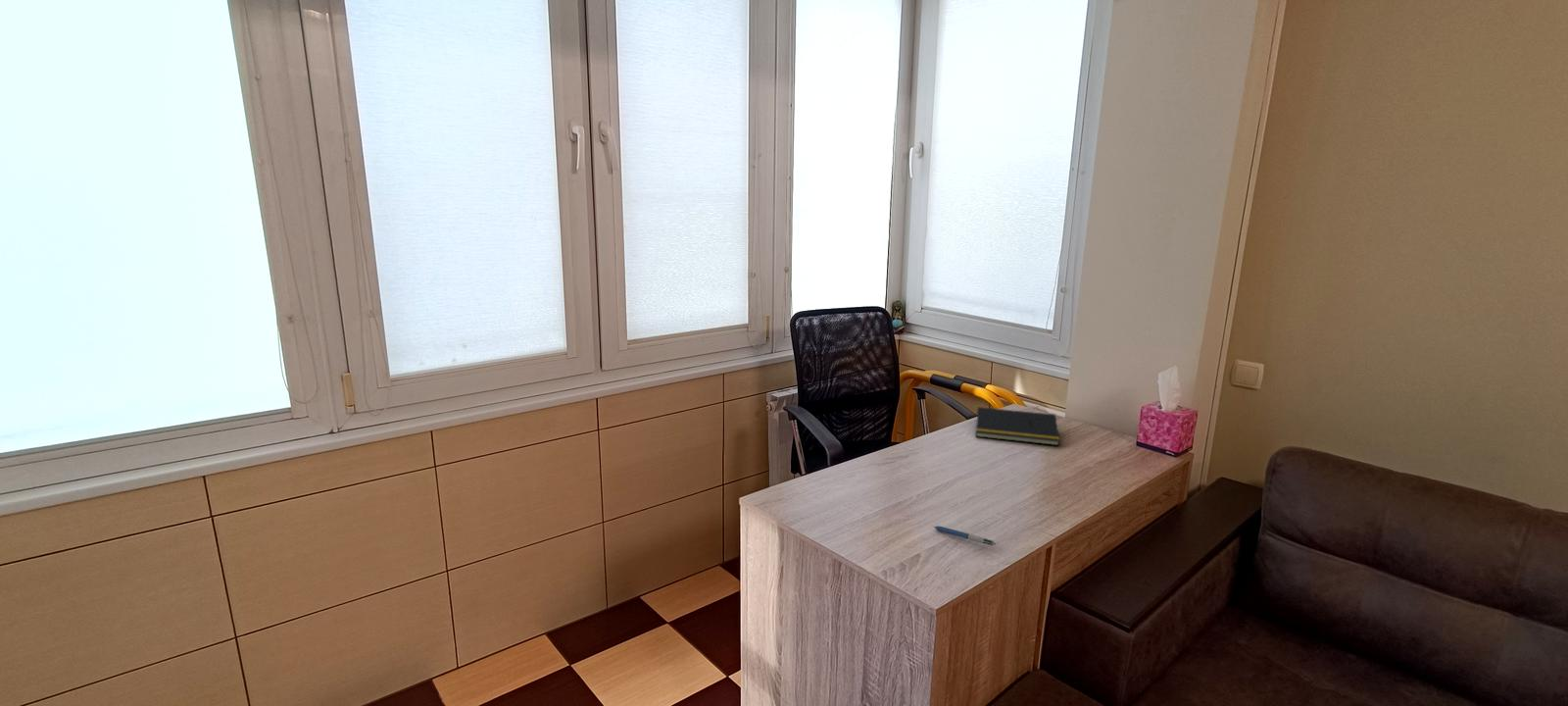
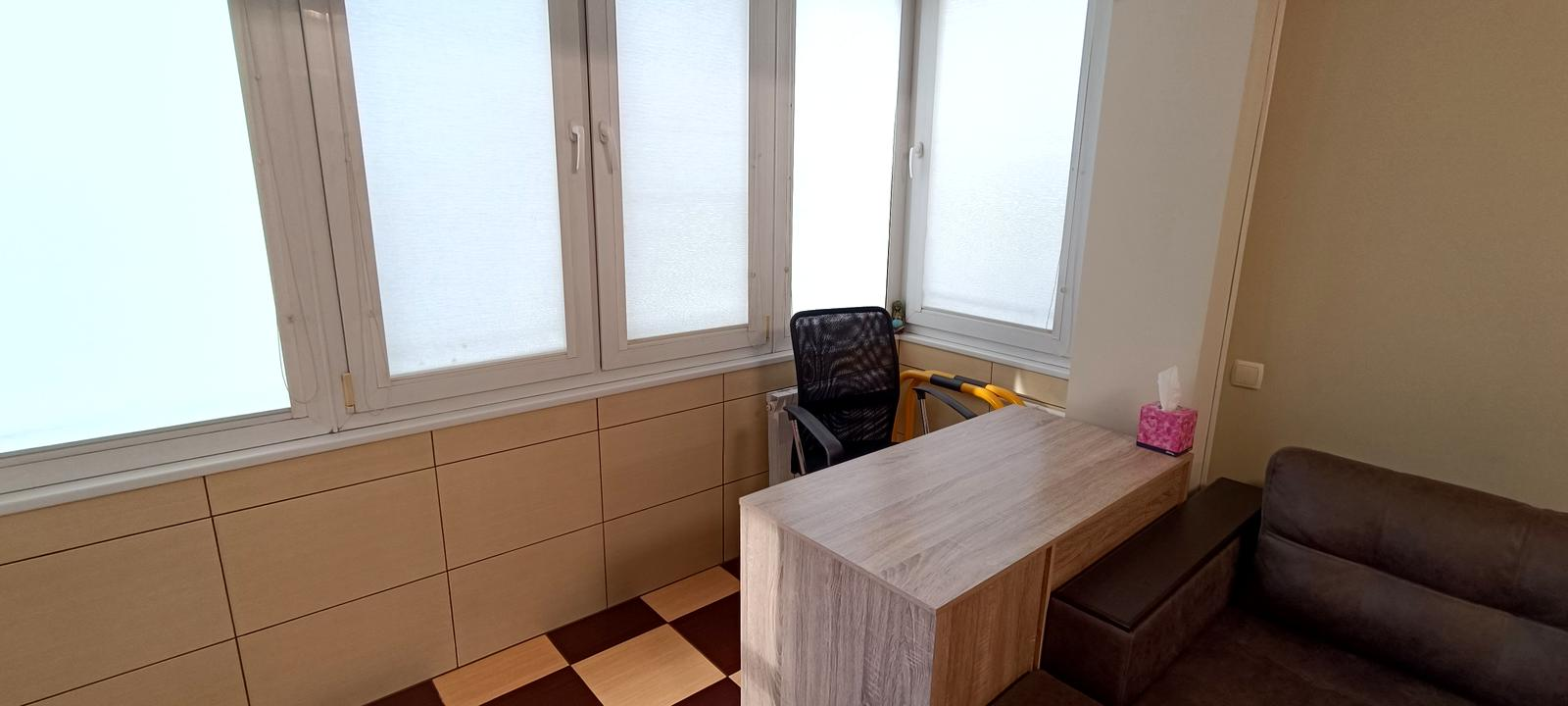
- pen (963, 534)
- notepad (1016, 425)
